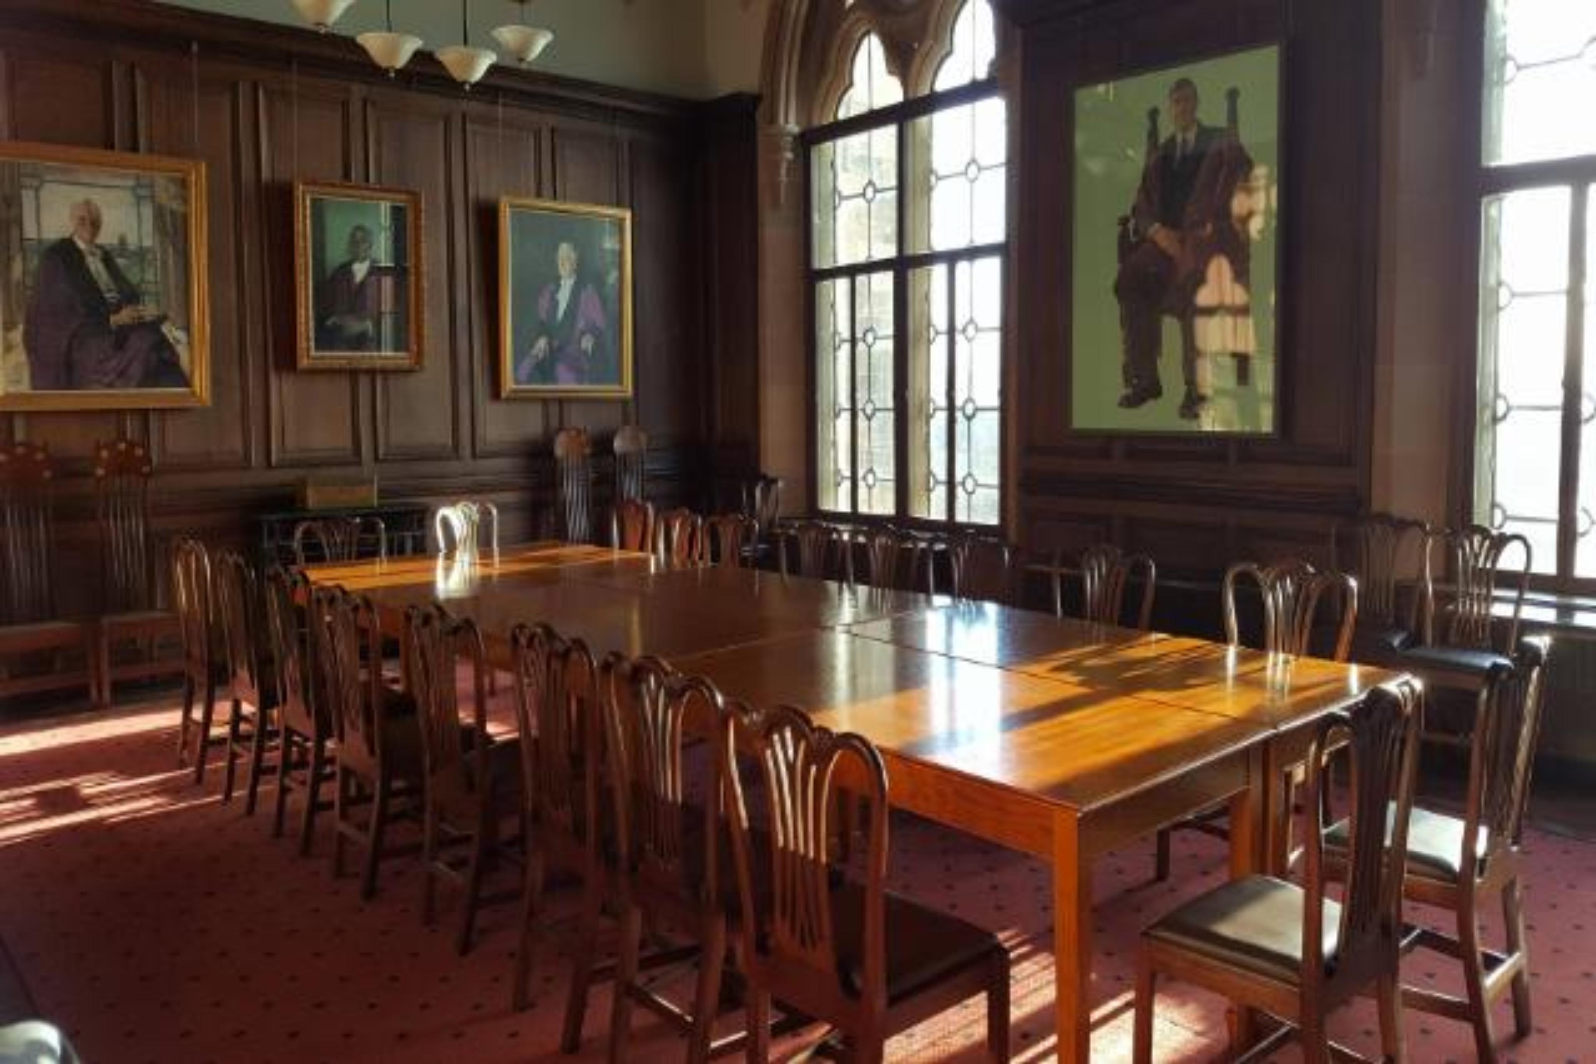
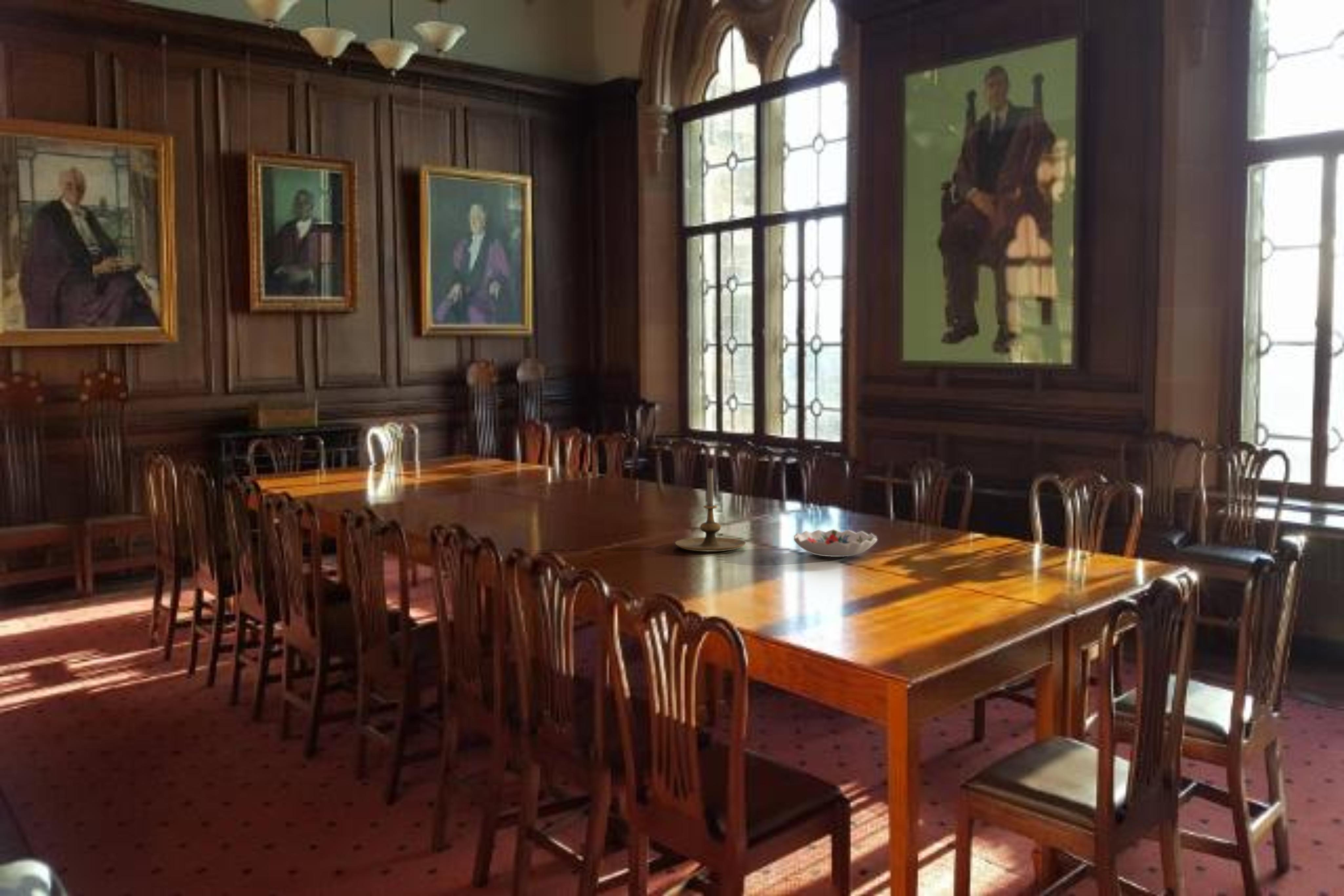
+ candle holder (710, 508)
+ decorative bowl (835, 545)
